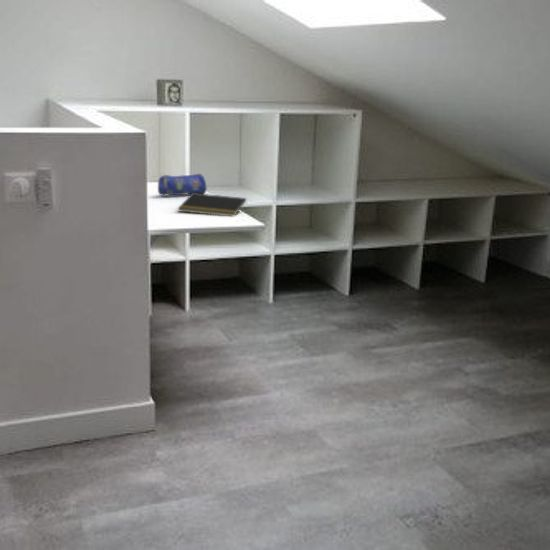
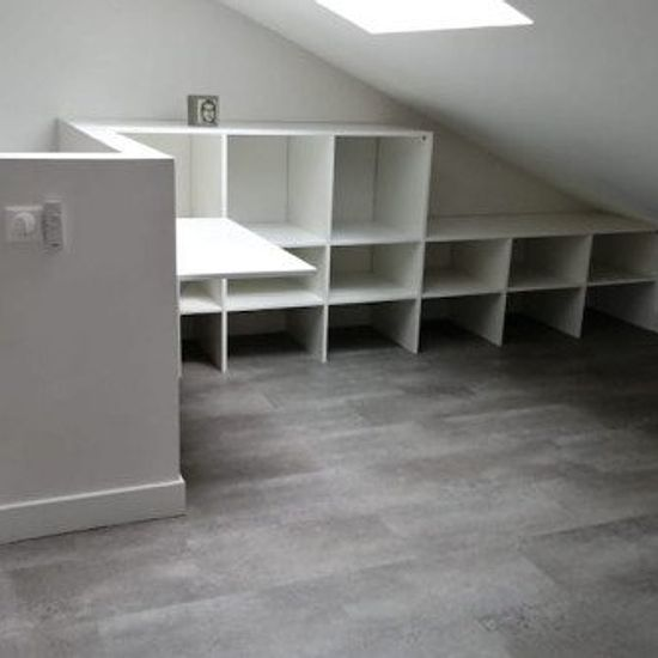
- pencil case (182, 184)
- notepad (212, 204)
